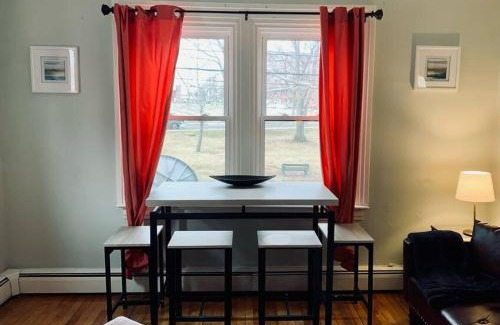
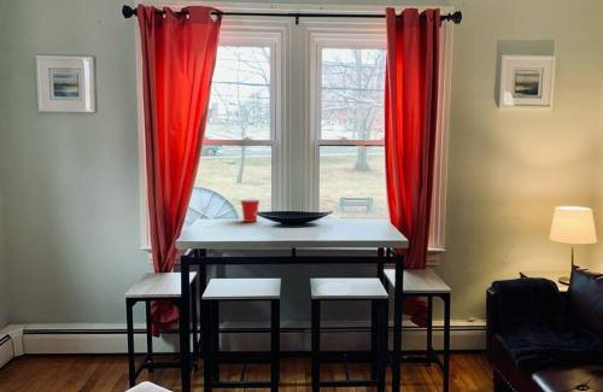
+ cup (250, 210)
